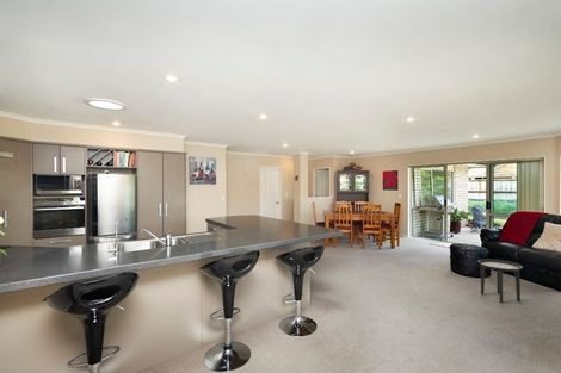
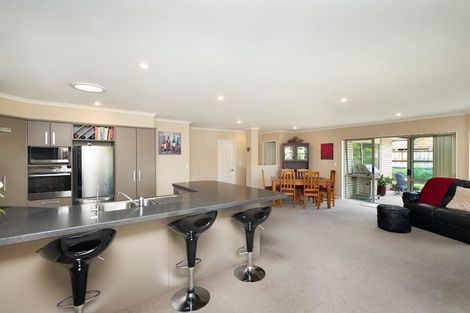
- side table (499, 280)
